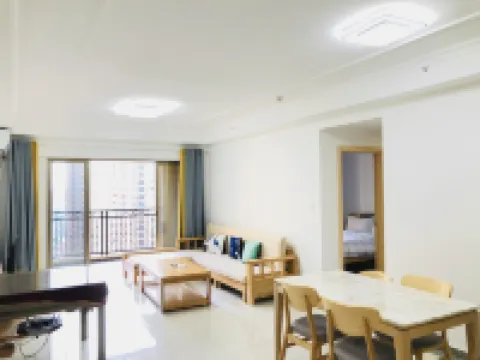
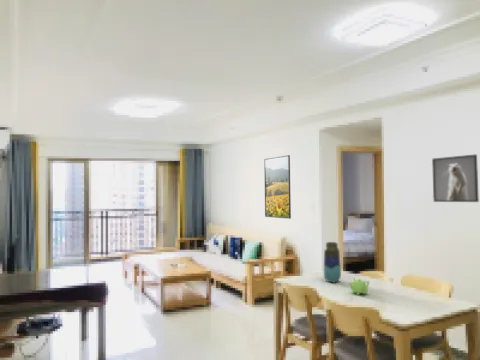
+ vase (332, 261)
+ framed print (276, 187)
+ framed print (454, 179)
+ teapot (359, 286)
